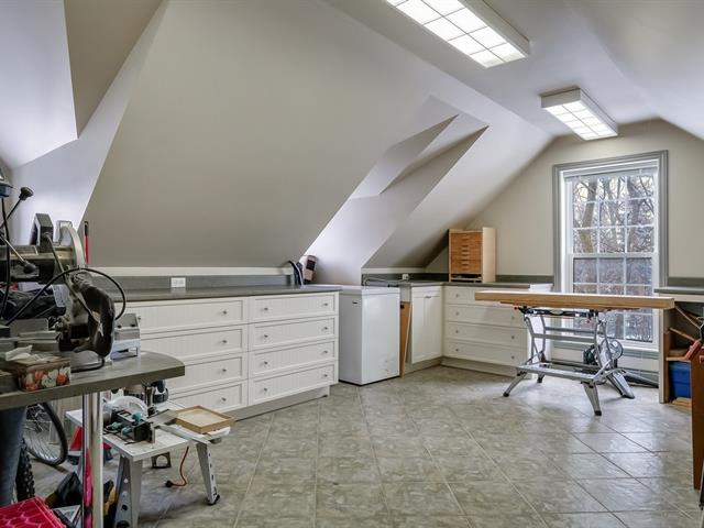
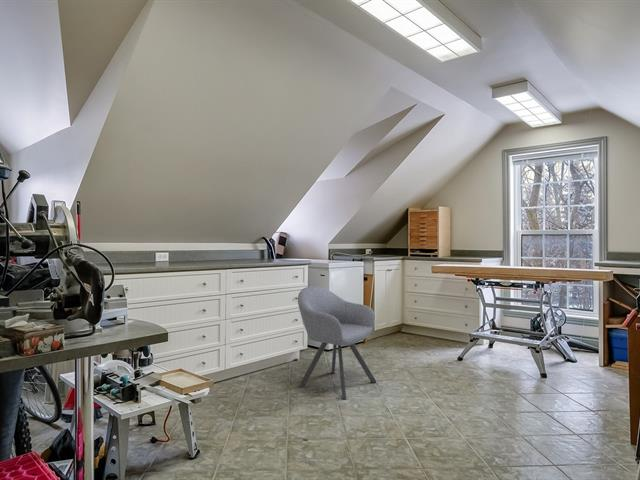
+ chair (333, 335)
